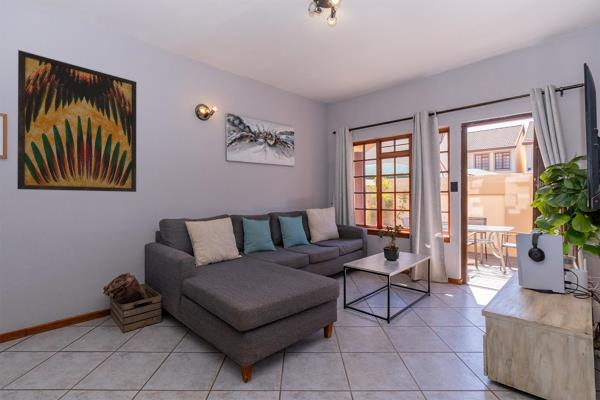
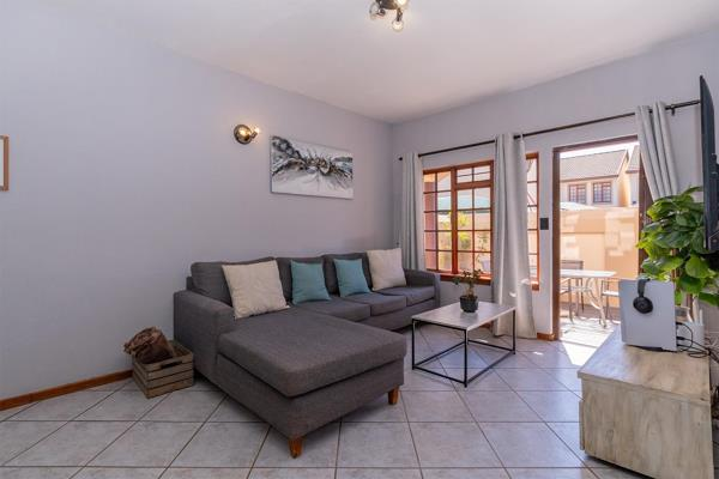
- wall art (83, 129)
